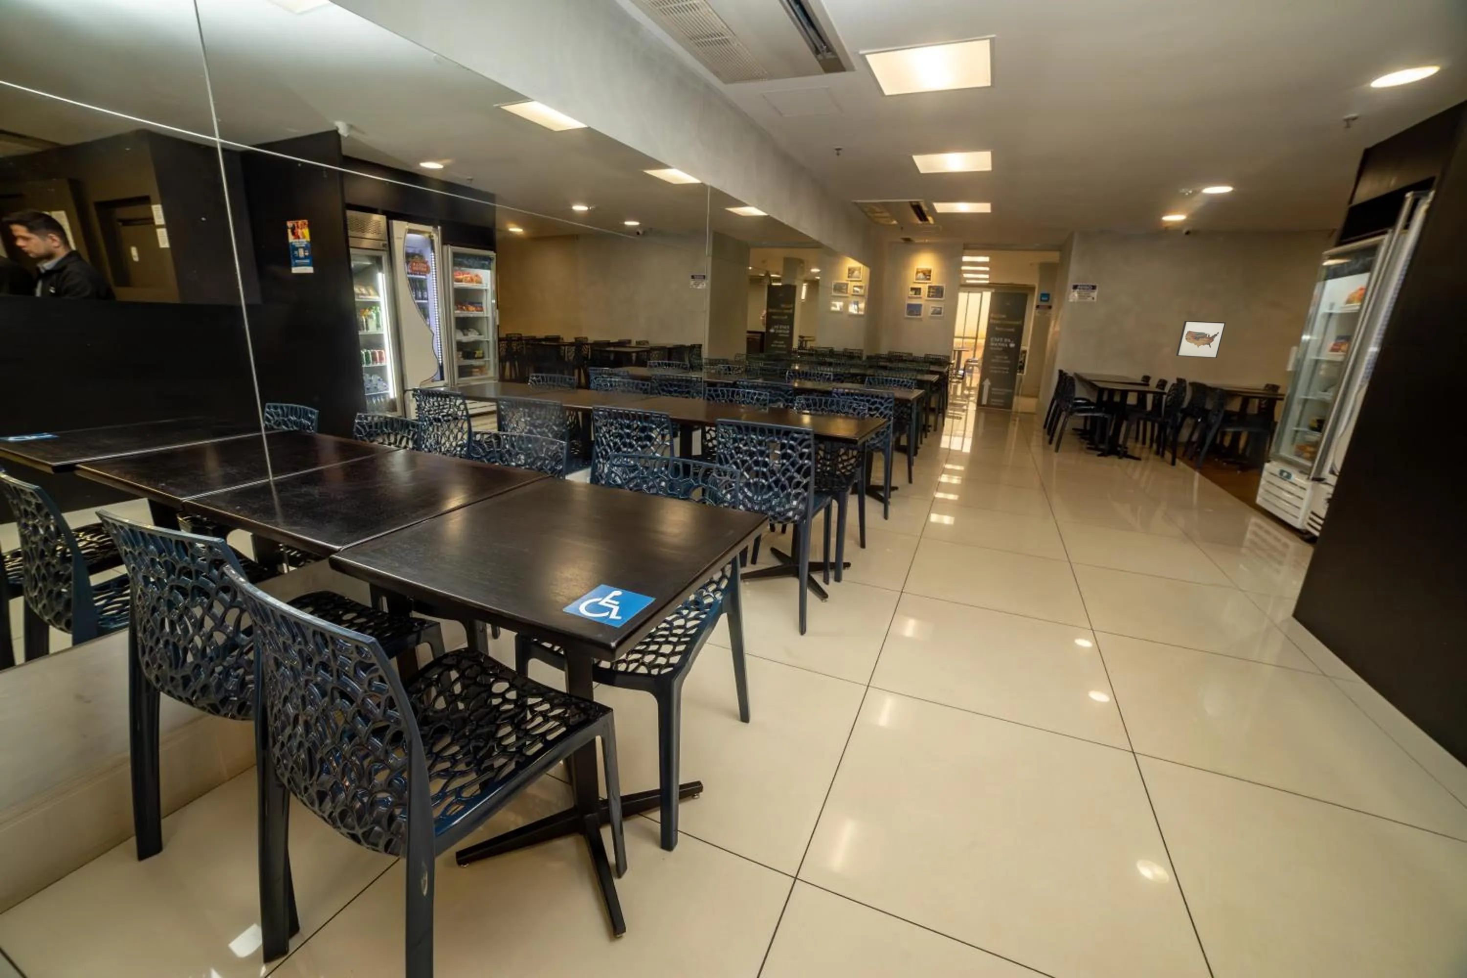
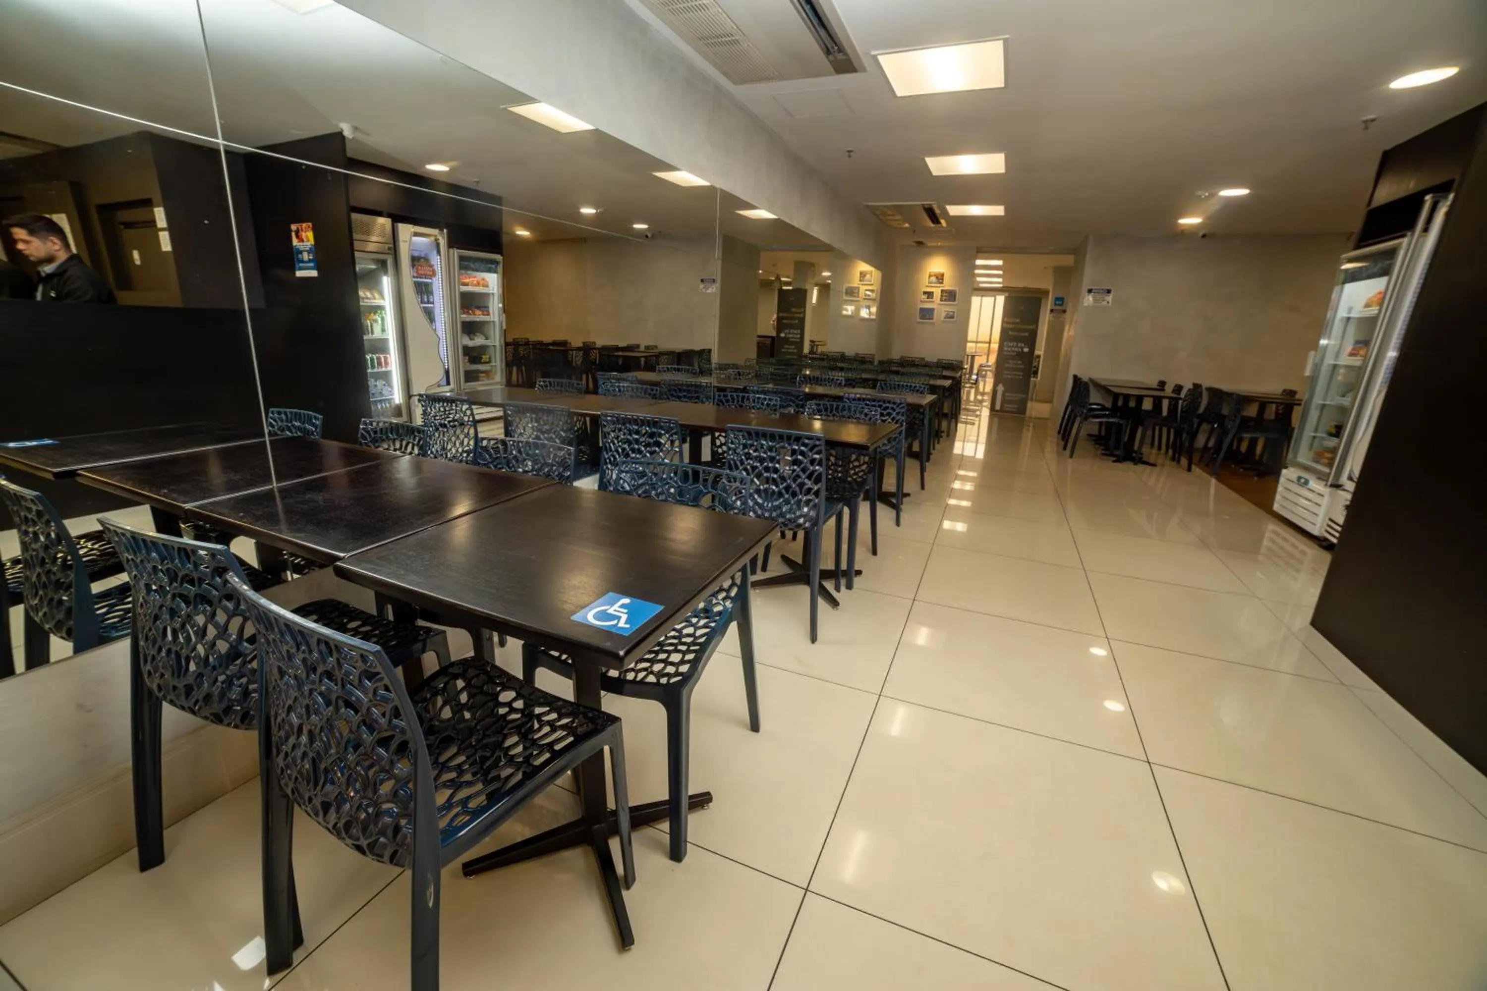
- wall art (1200, 339)
